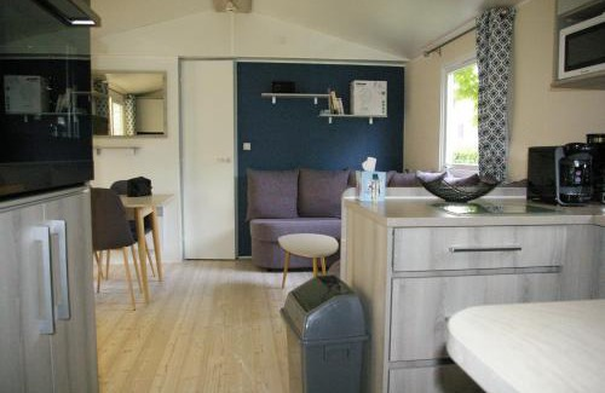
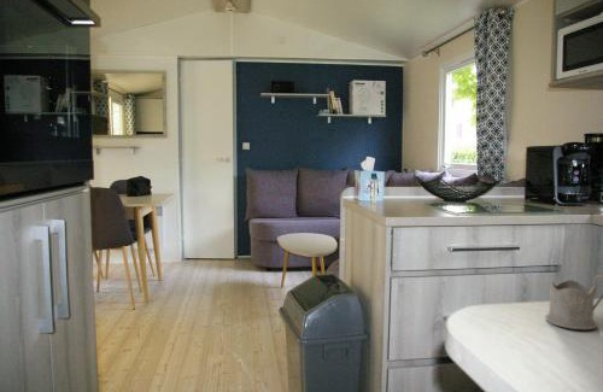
+ tea glass holder (576, 292)
